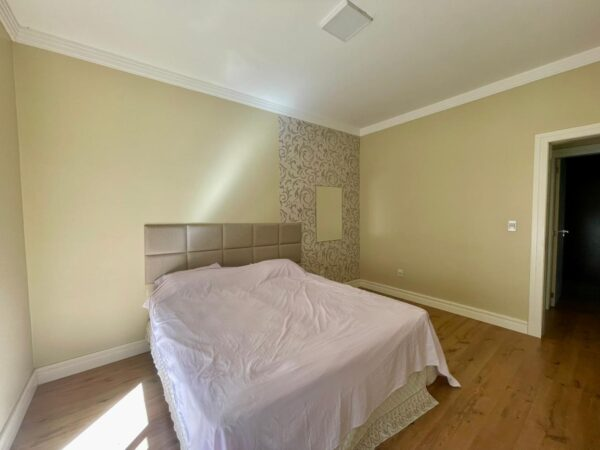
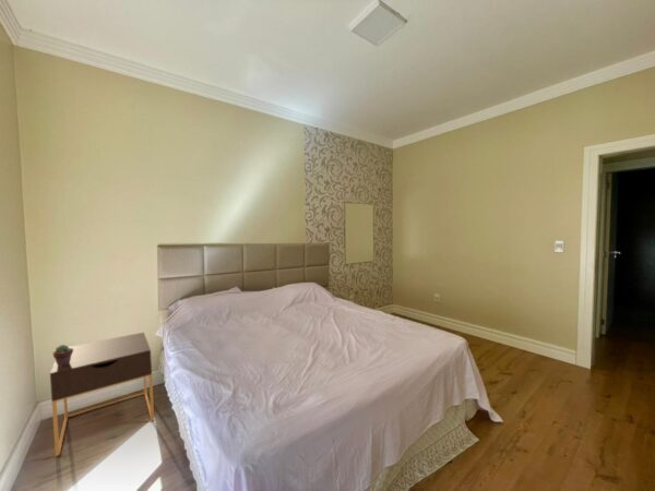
+ potted succulent (62, 354)
+ nightstand (106, 384)
